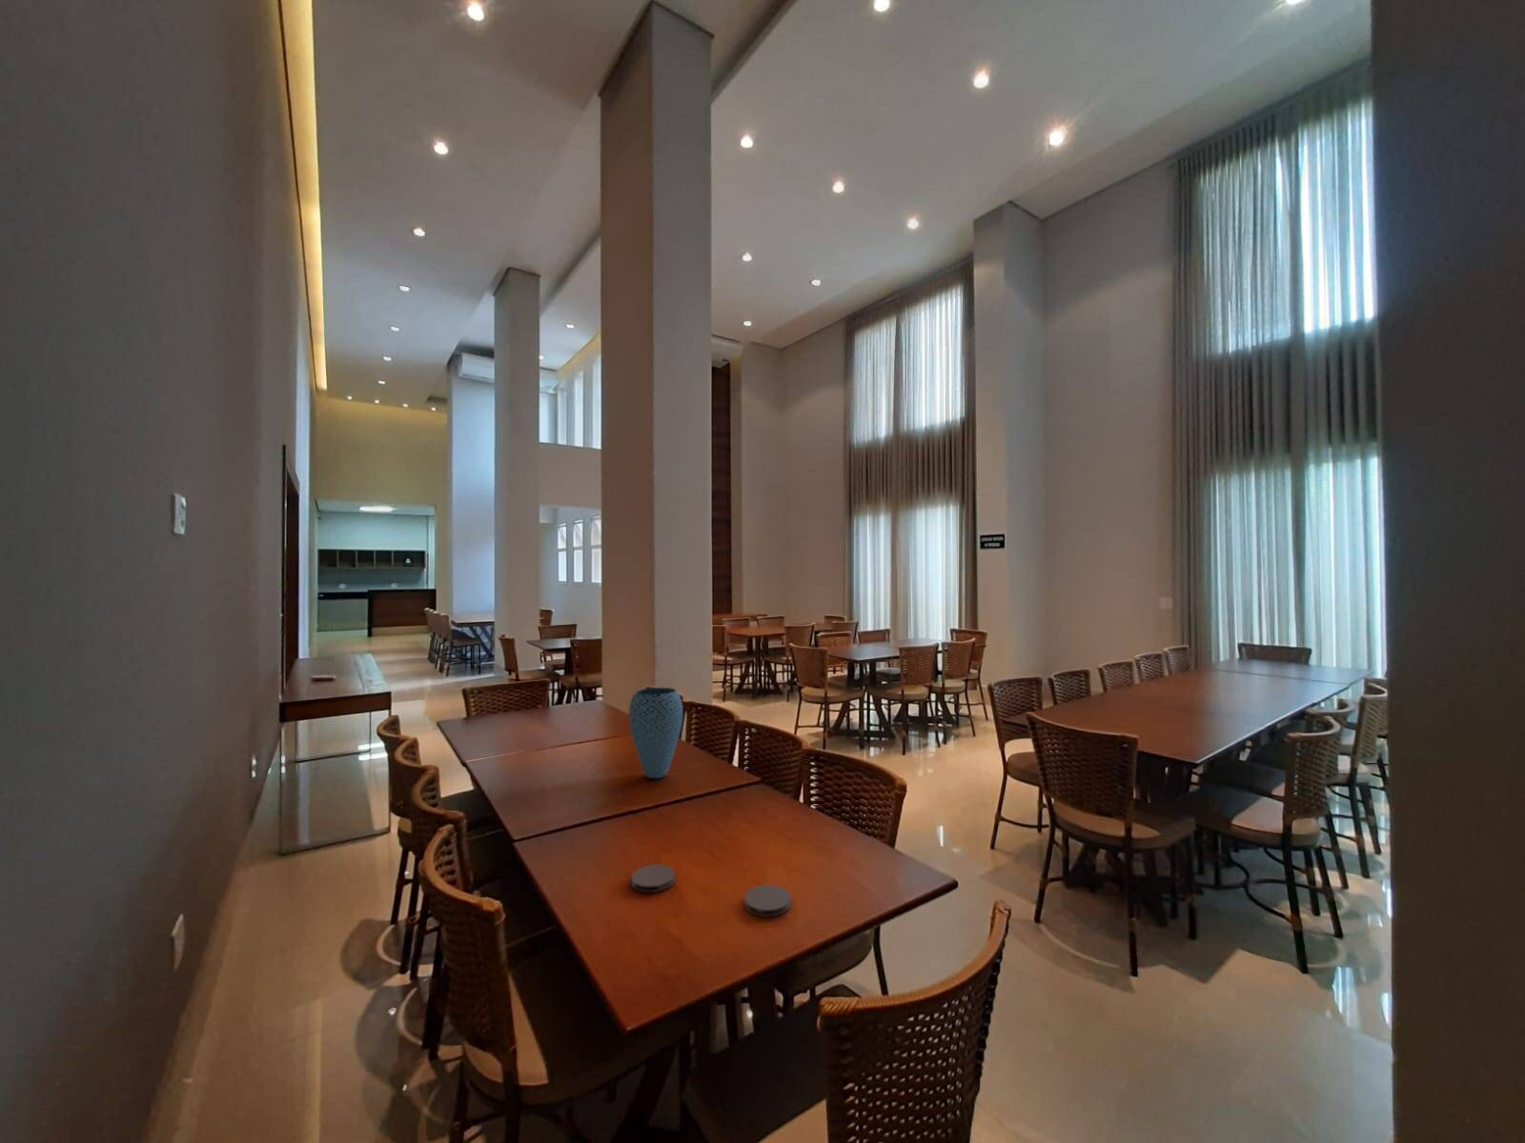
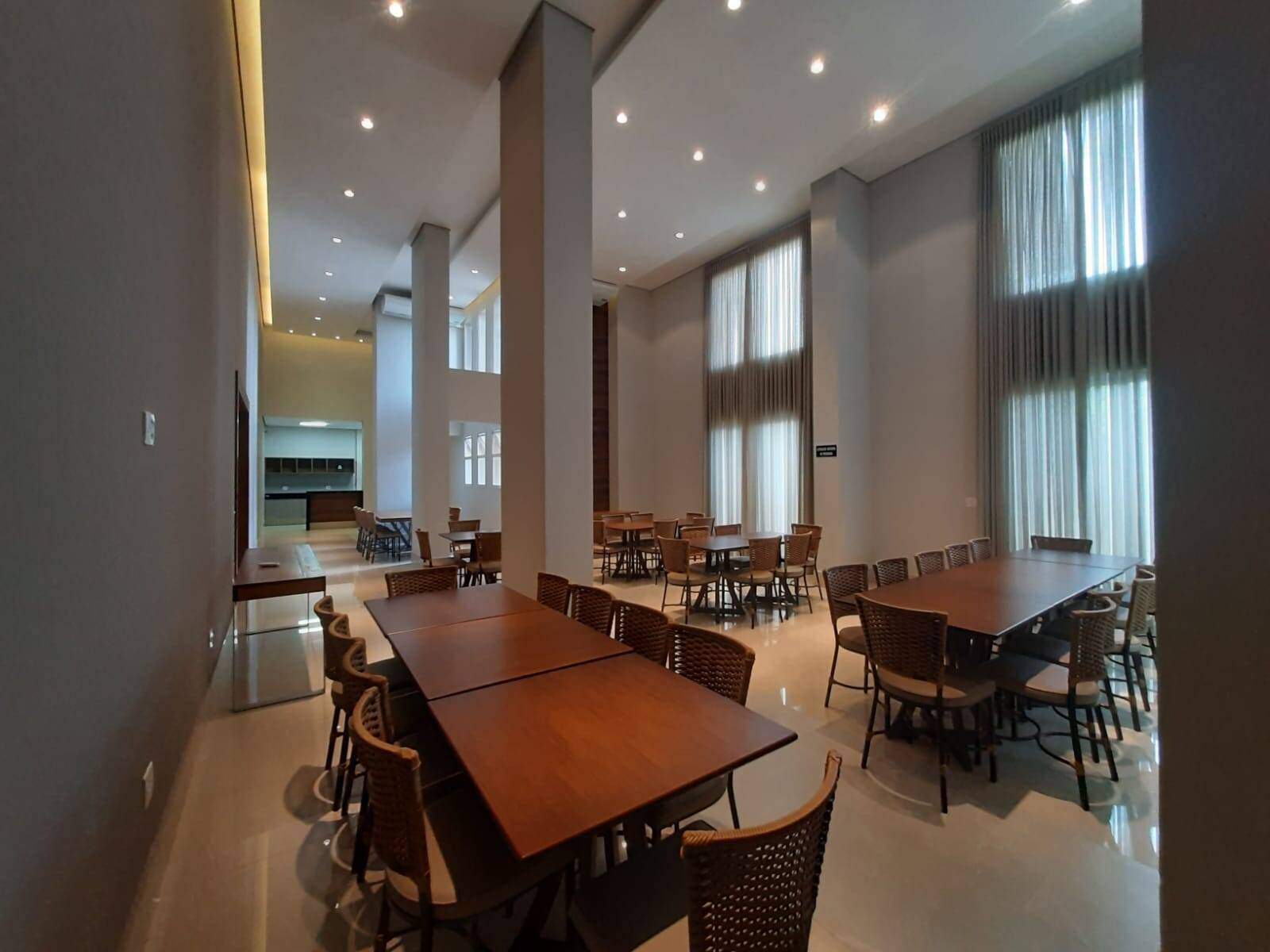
- coaster (653, 878)
- vase (656, 732)
- coaster (767, 900)
